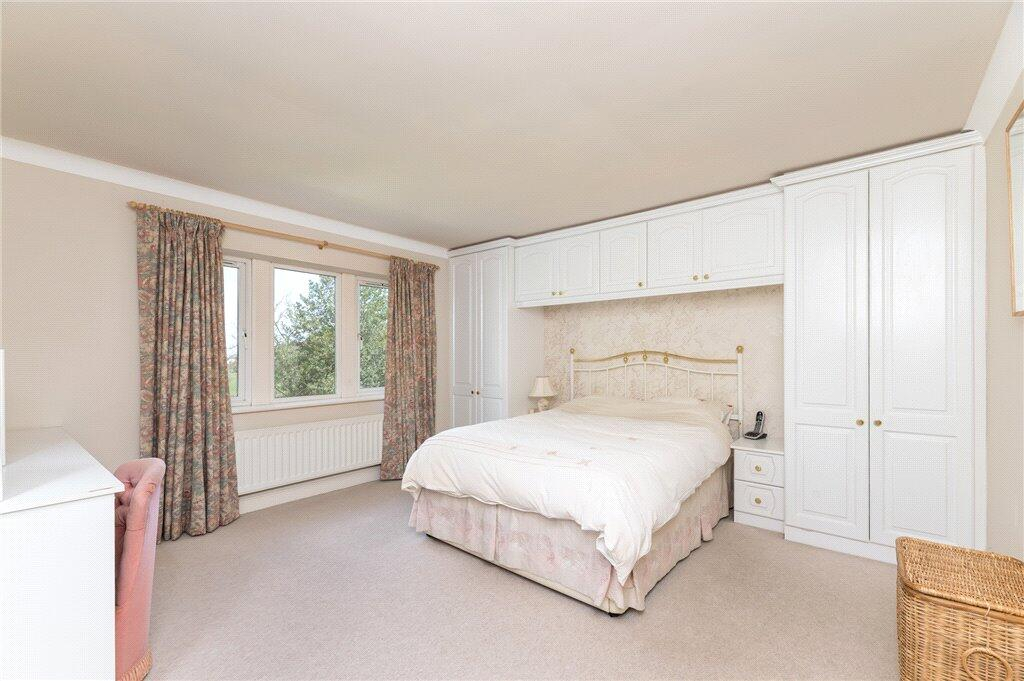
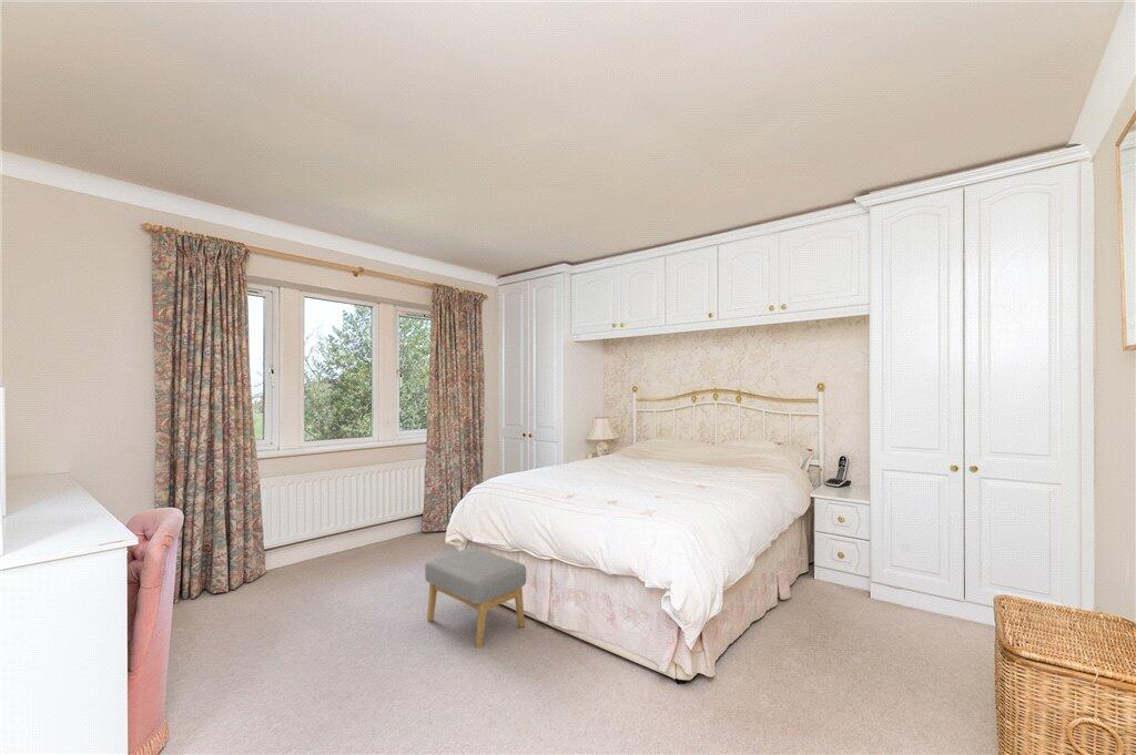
+ footstool (475, 591)
